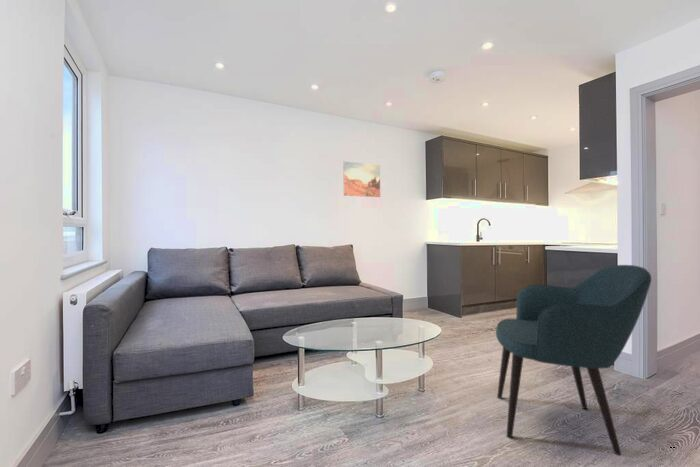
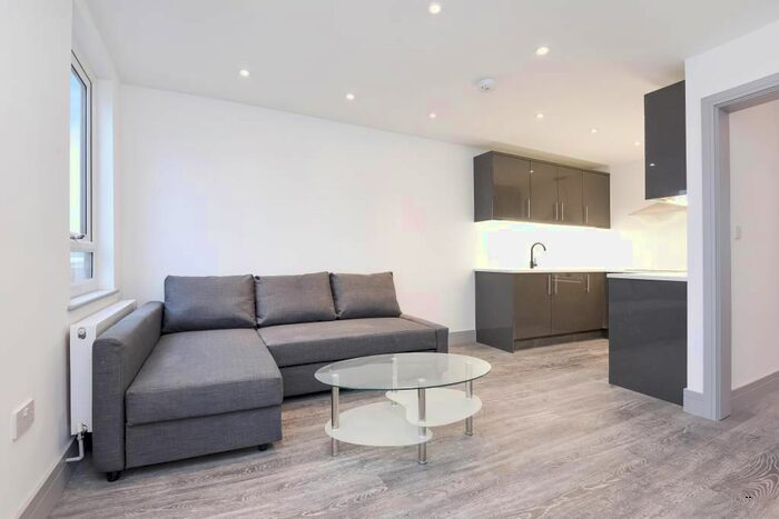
- armchair (561, 343)
- wall art (362, 179)
